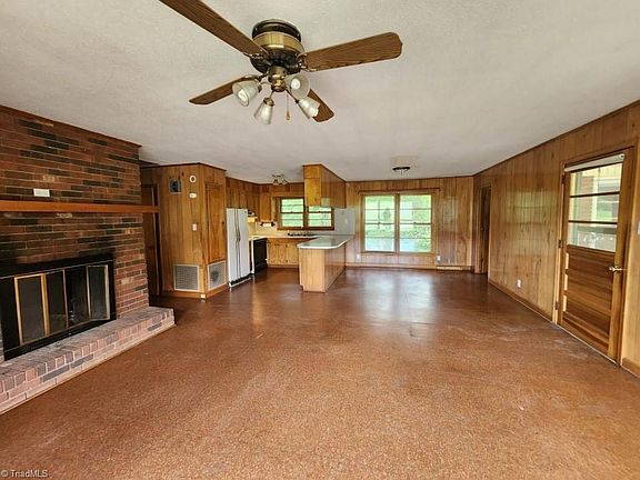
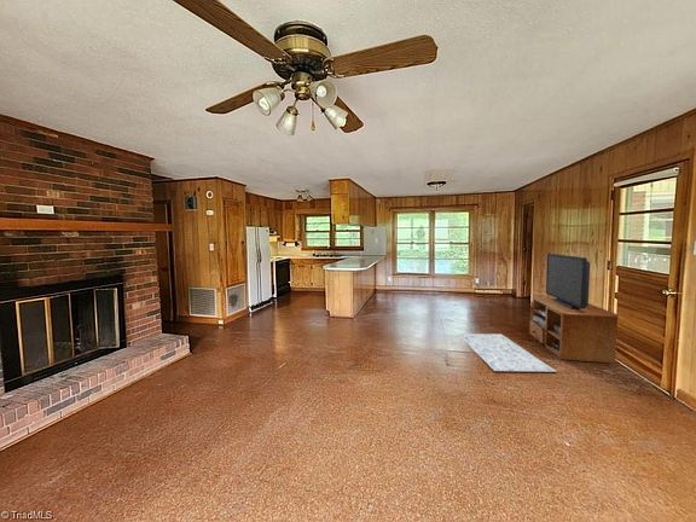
+ rug (498, 349)
+ tv stand (567, 301)
